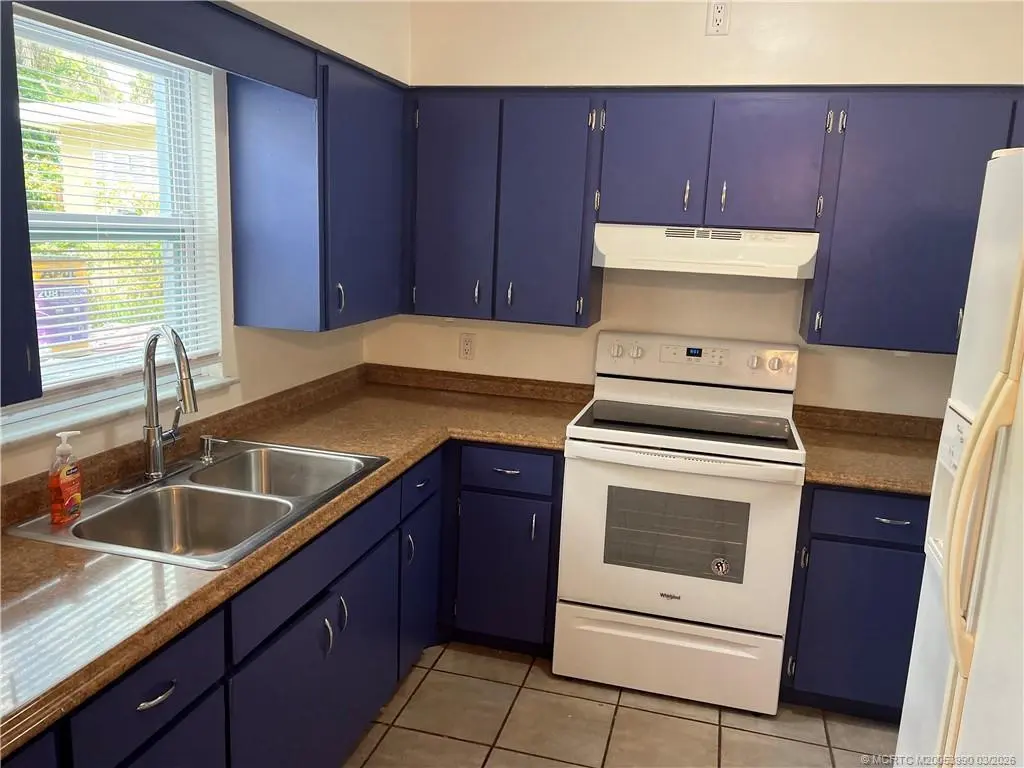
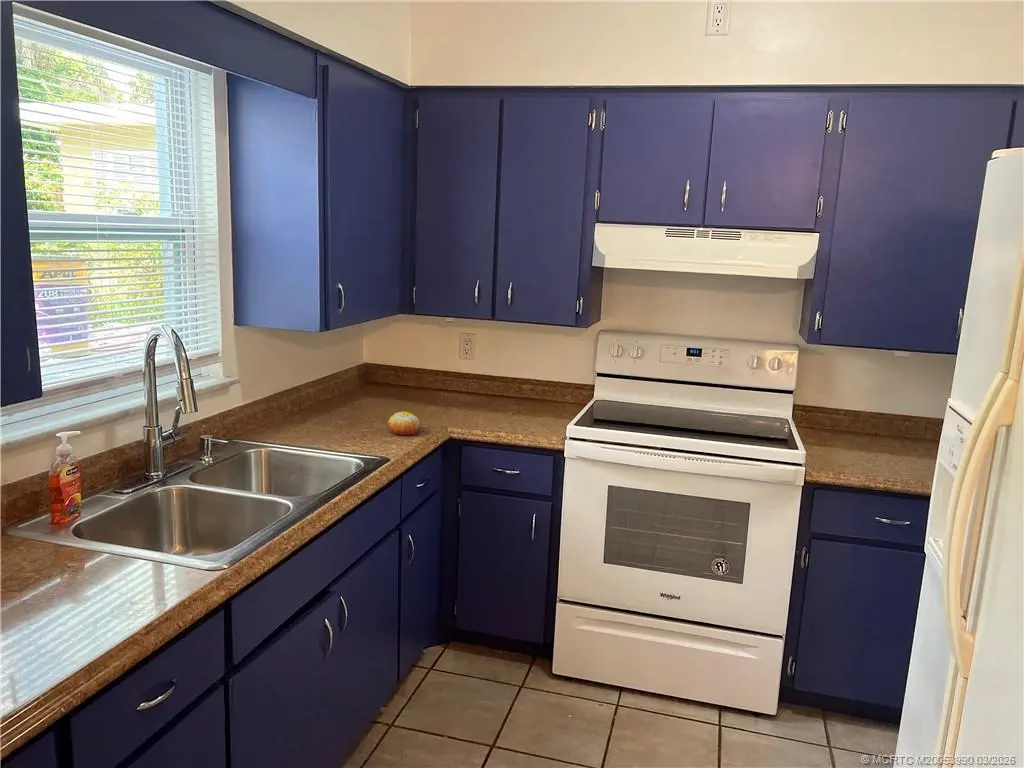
+ fruit (403, 422)
